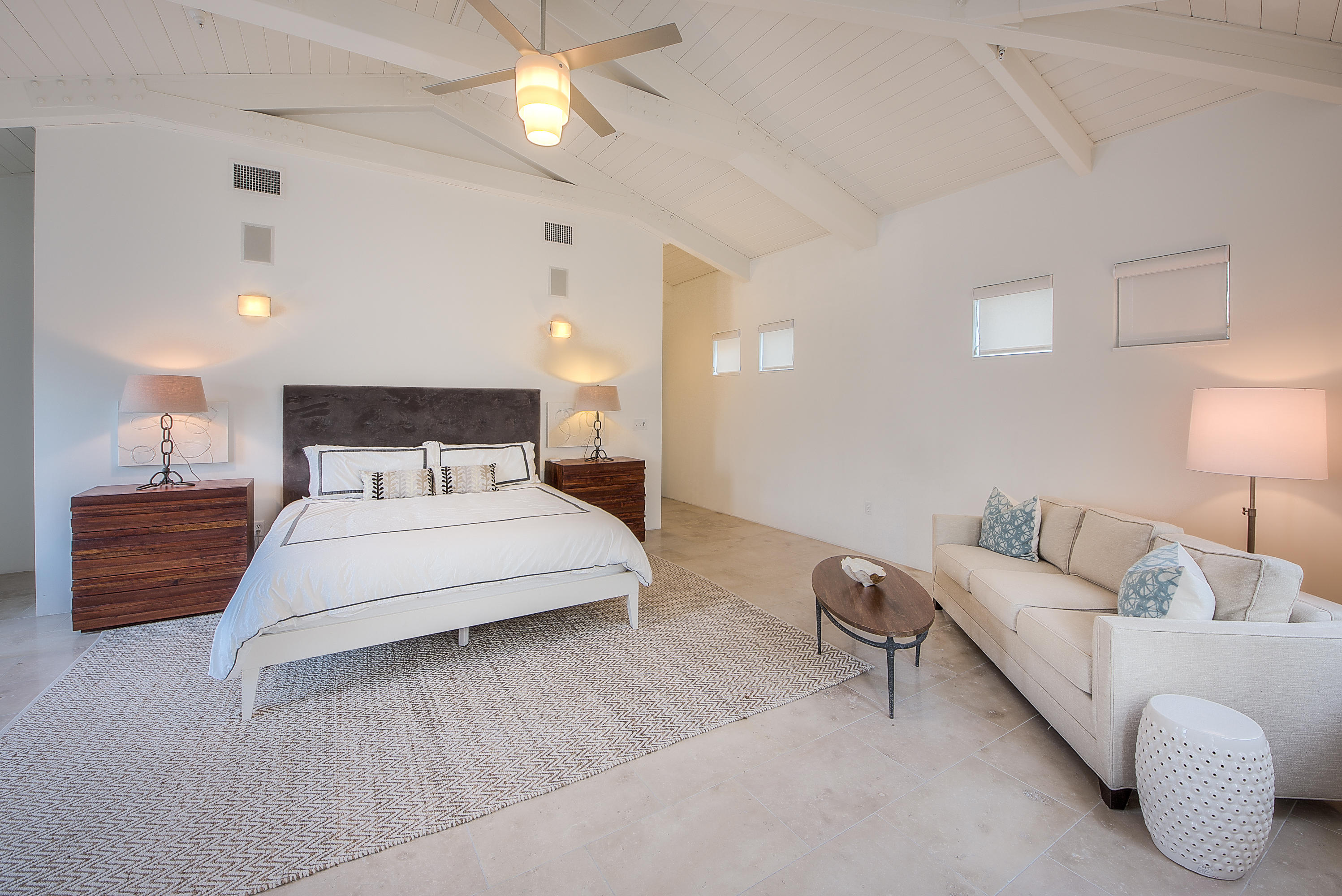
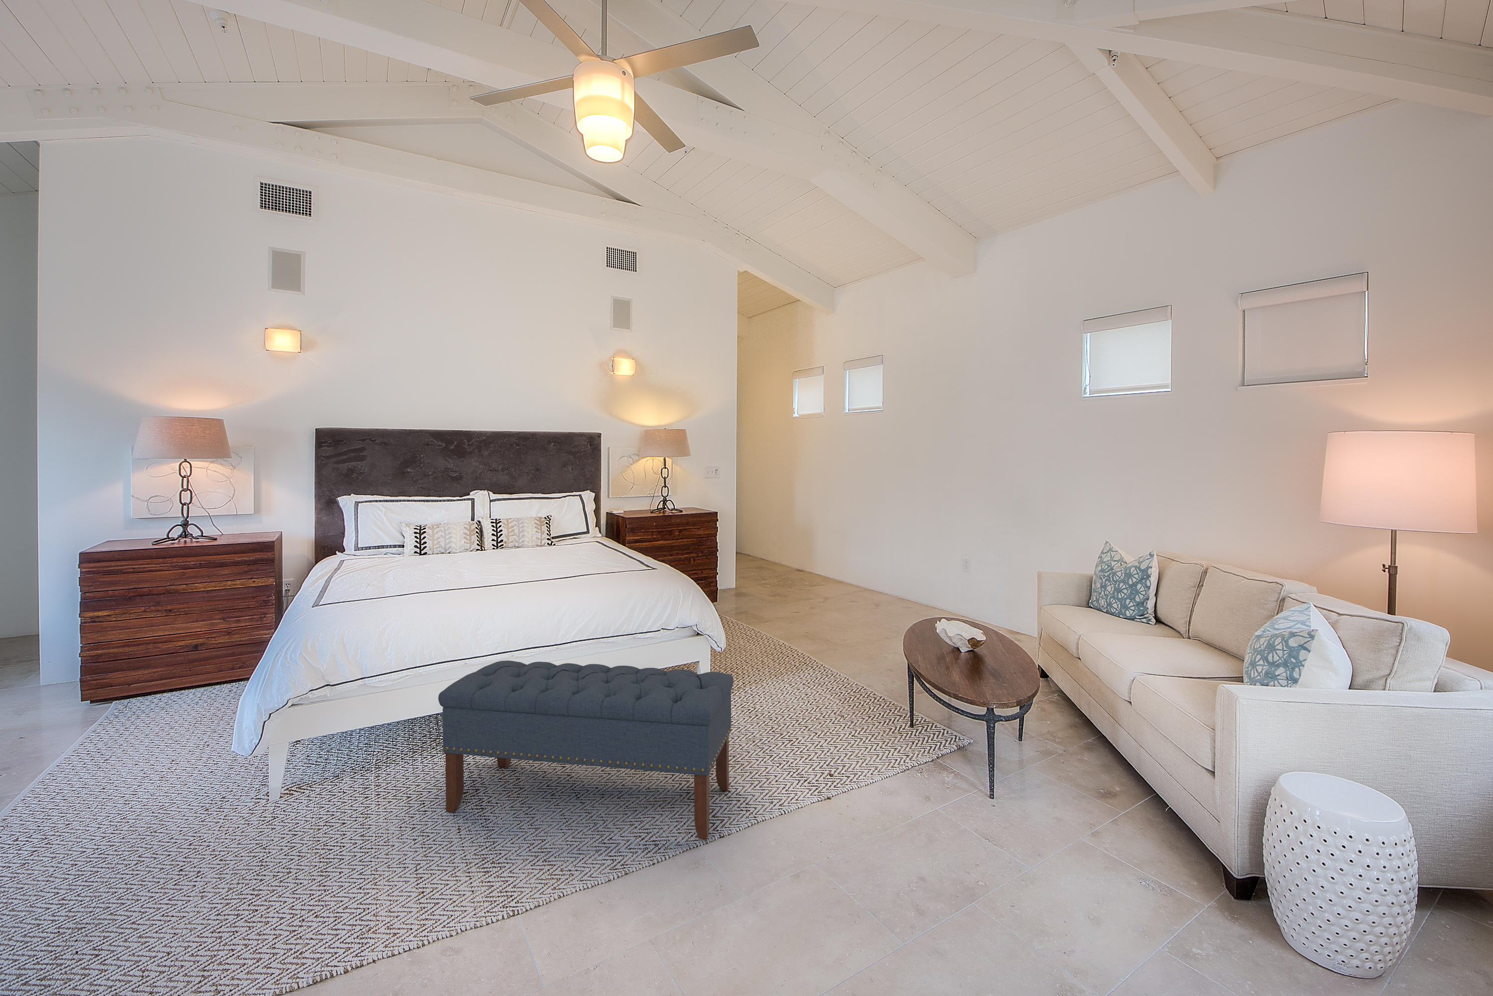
+ bench (592, 737)
